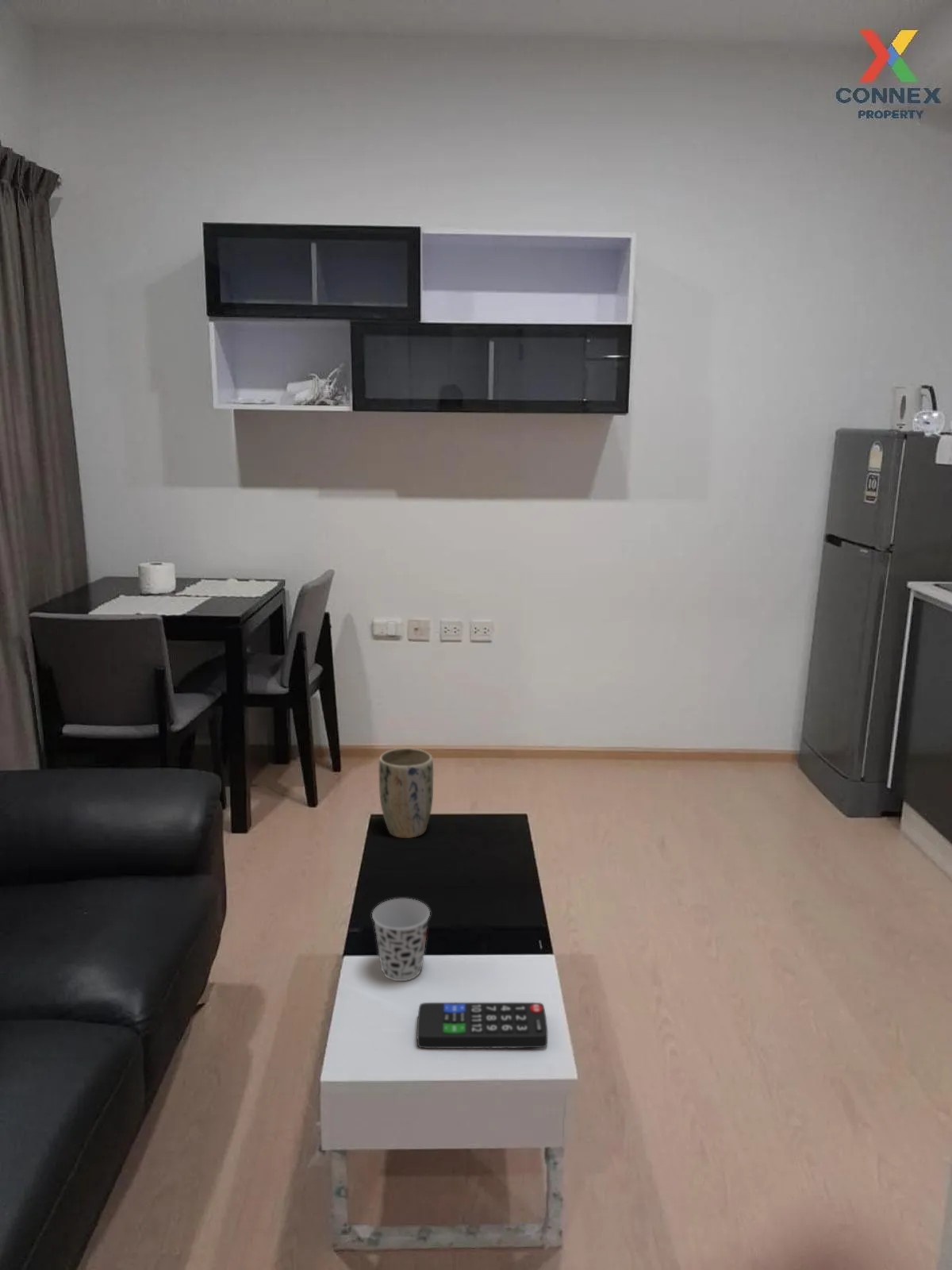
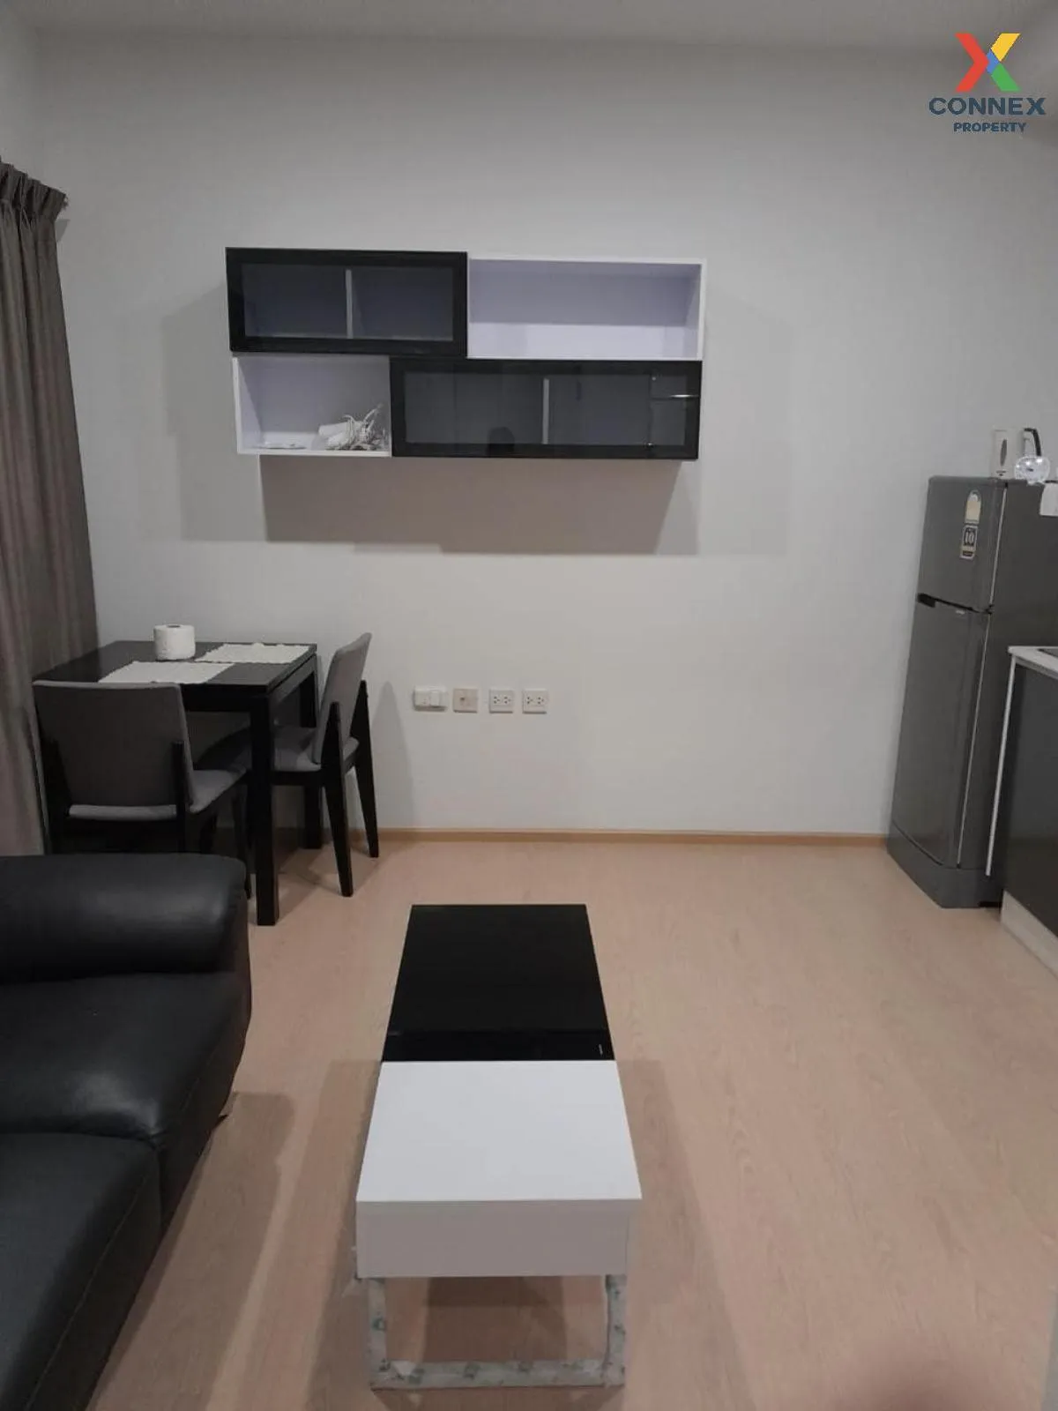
- cup (401, 941)
- remote control (482, 1023)
- plant pot (405, 794)
